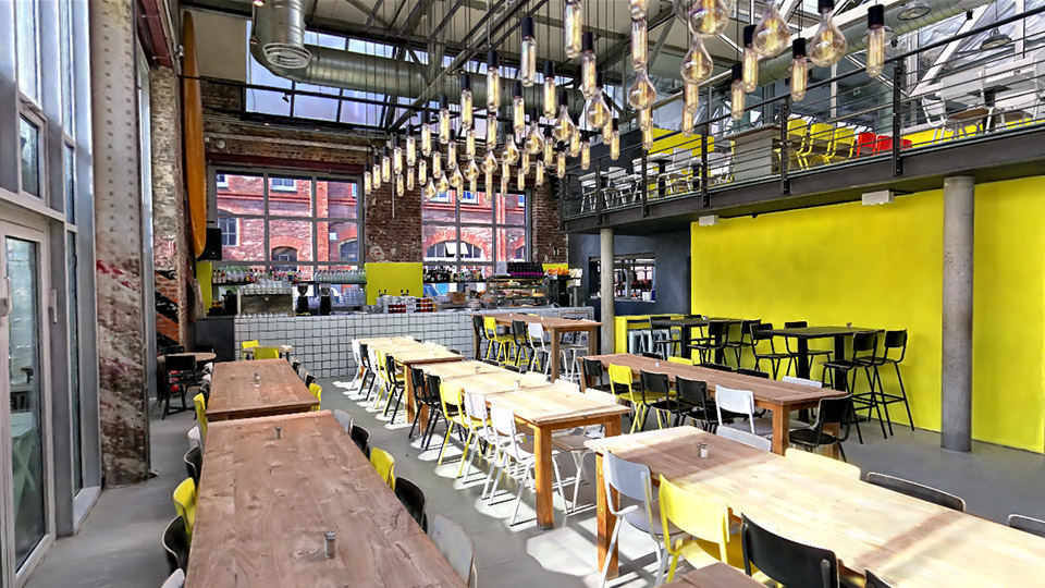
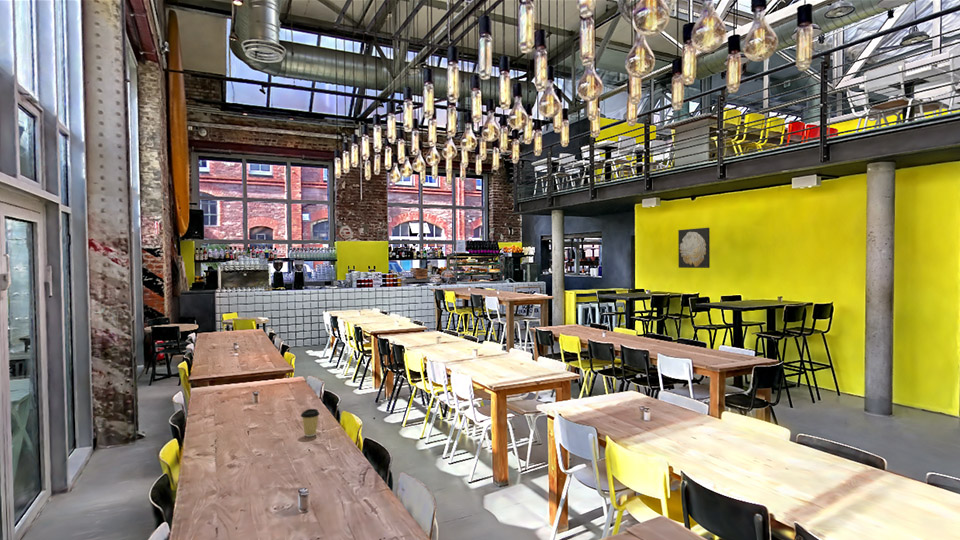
+ coffee cup (310, 422)
+ wall art (693, 248)
